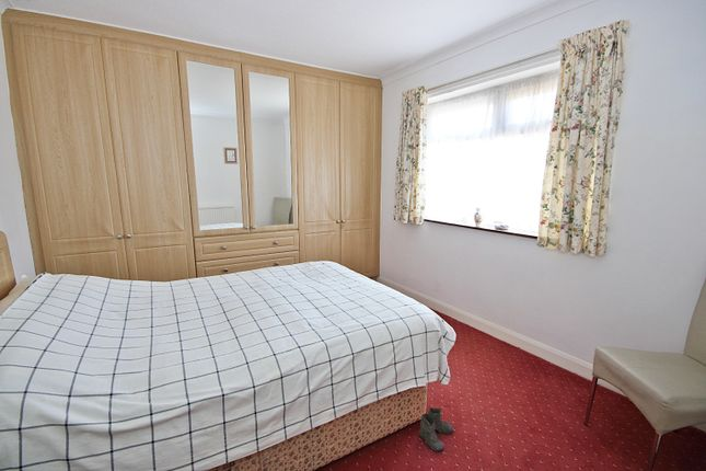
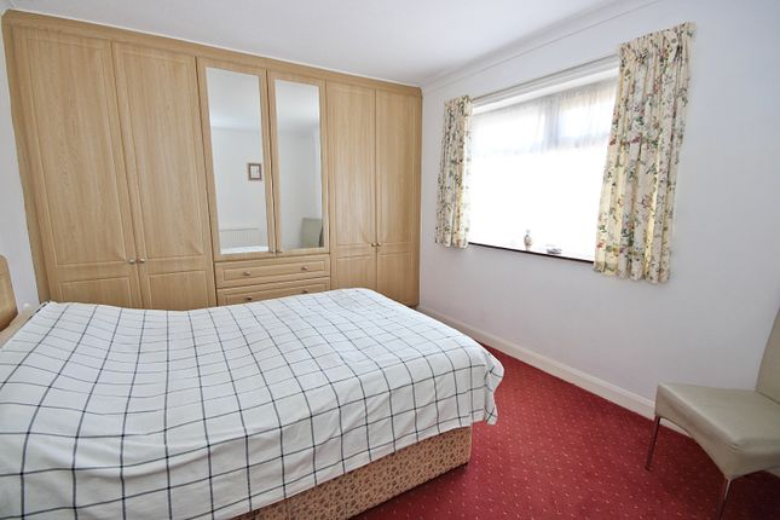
- boots (436, 426)
